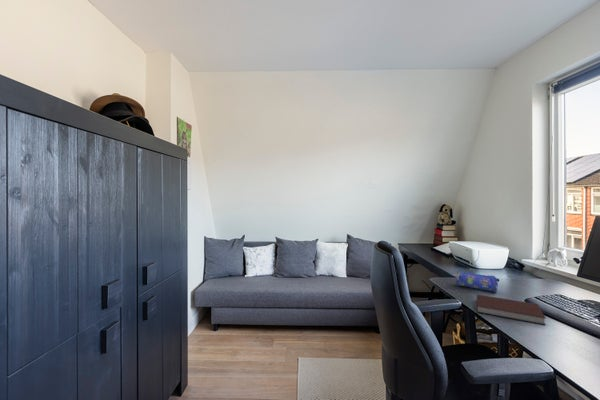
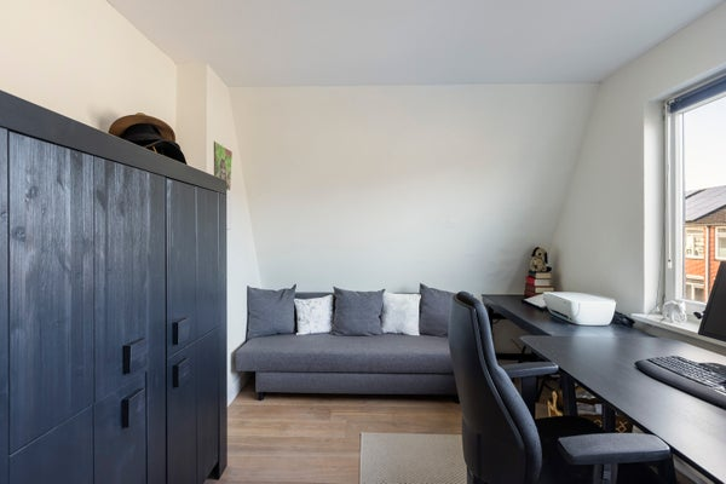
- notebook (507, 308)
- pencil case (476, 280)
